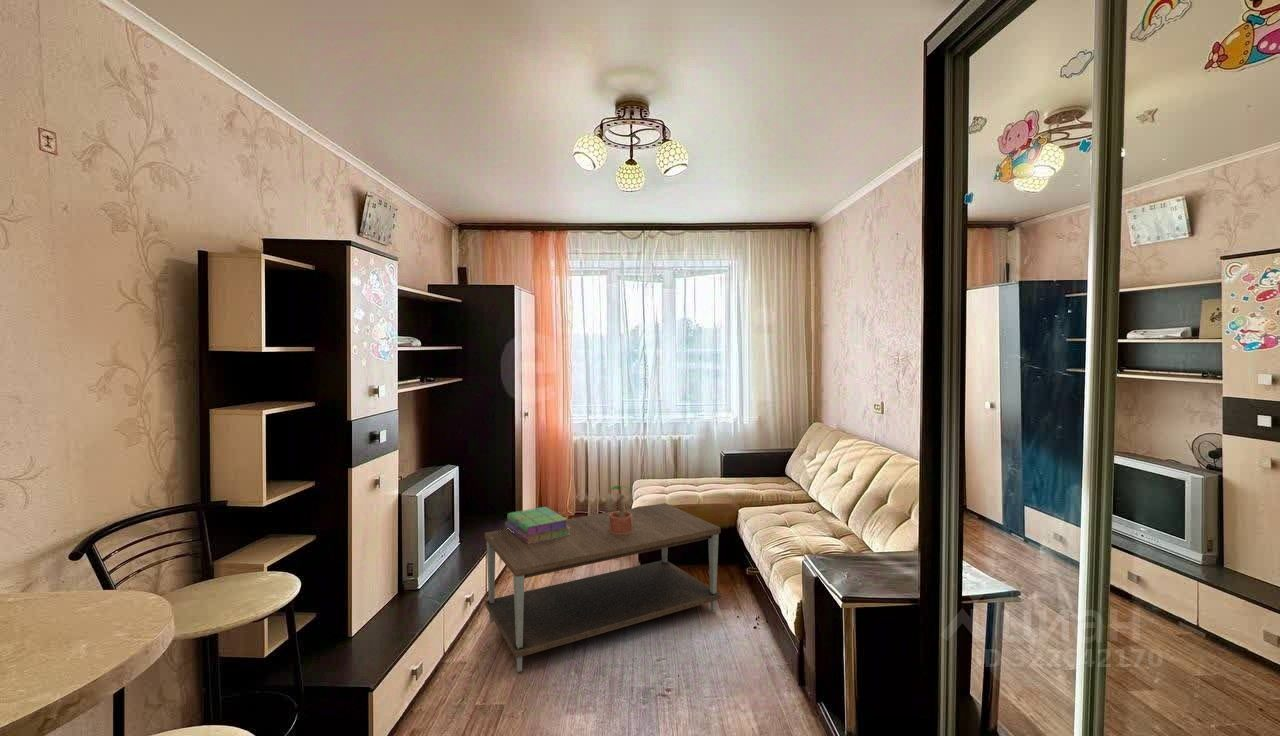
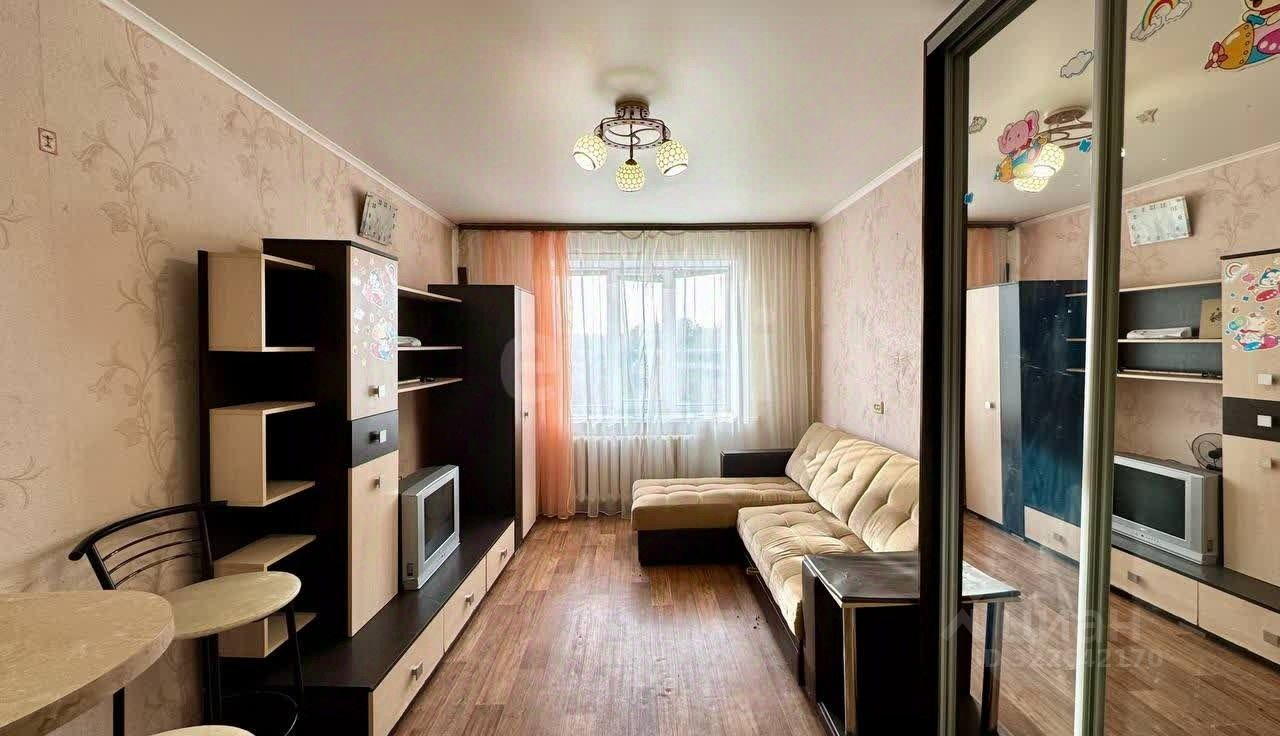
- coffee table (604, 573)
- potted plant (620, 507)
- stack of books (537, 523)
